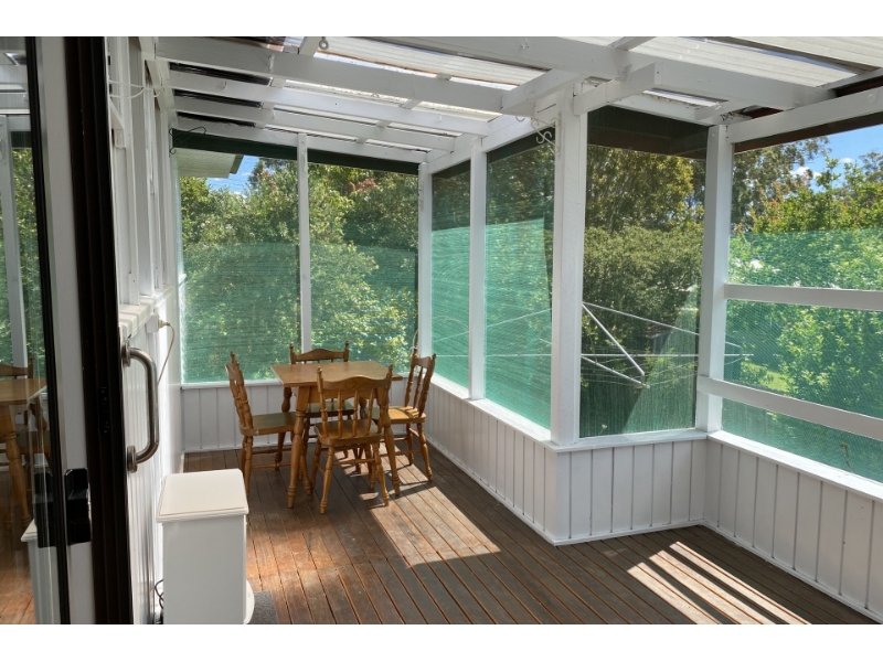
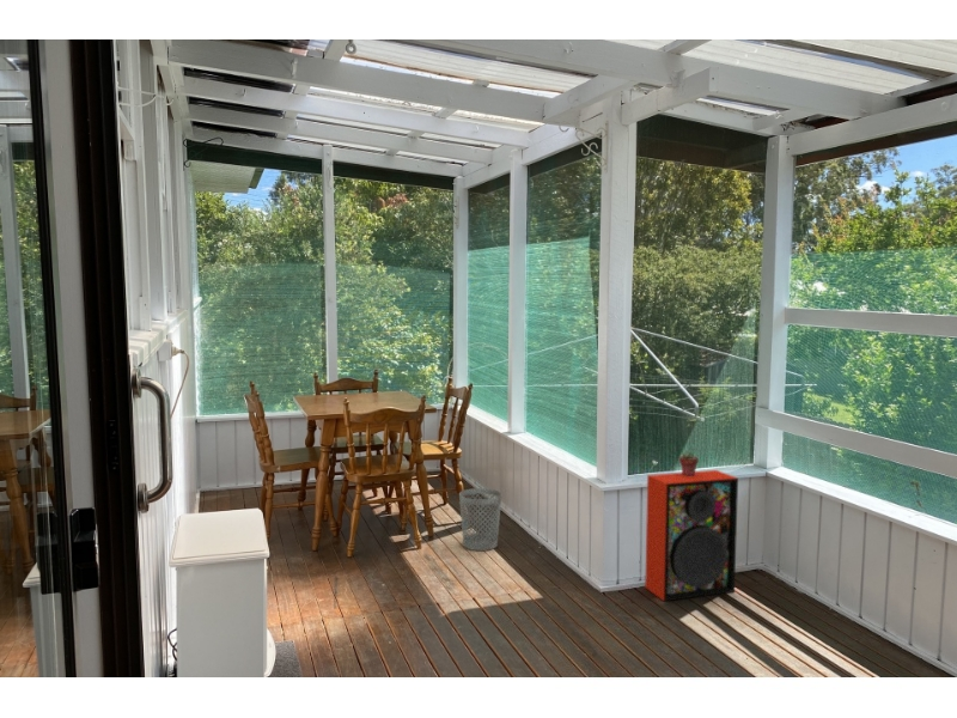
+ potted succulent (688, 462)
+ wastebasket (480, 519)
+ speaker (690, 533)
